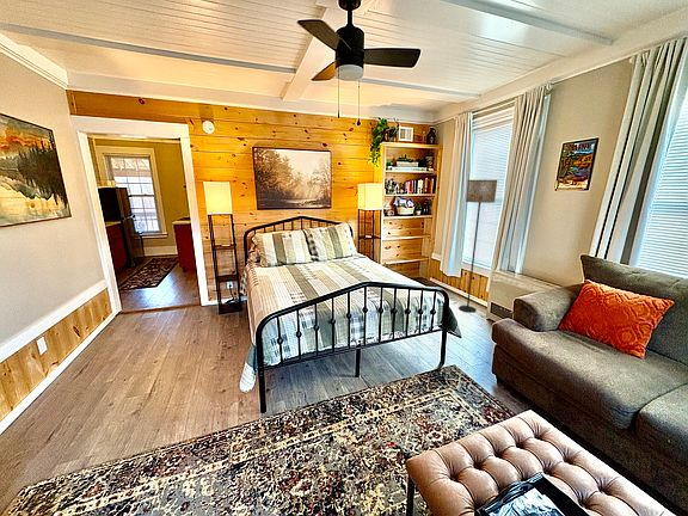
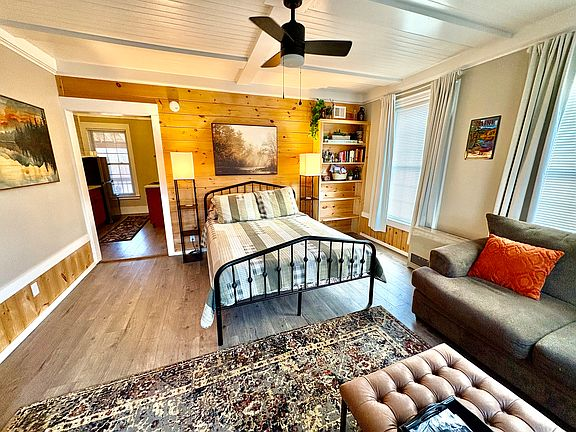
- floor lamp (474, 247)
